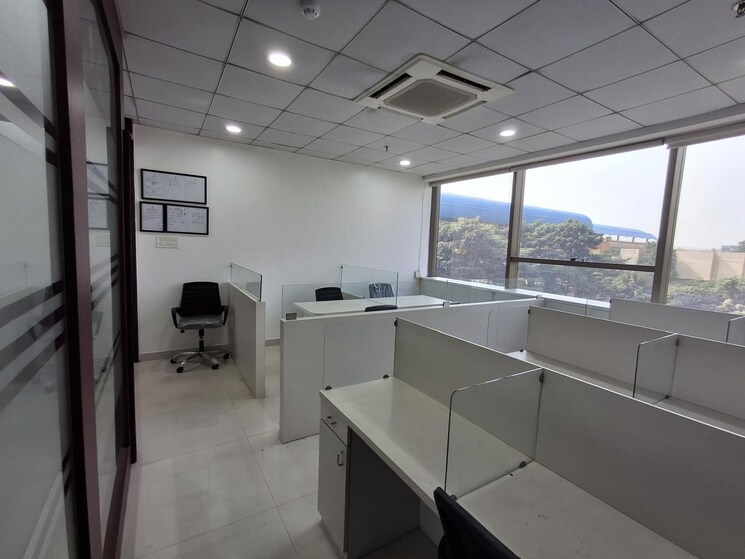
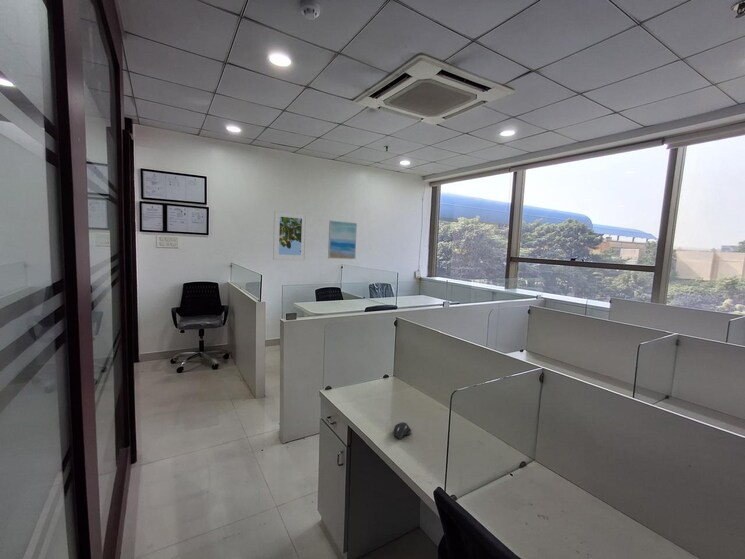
+ computer mouse (402, 428)
+ wall art (342, 240)
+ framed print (290, 236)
